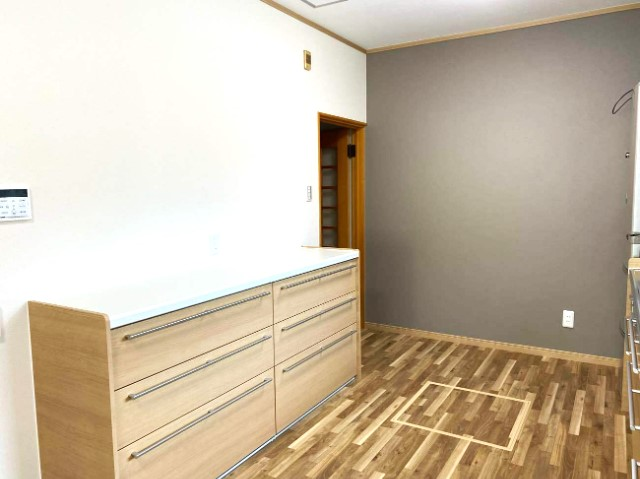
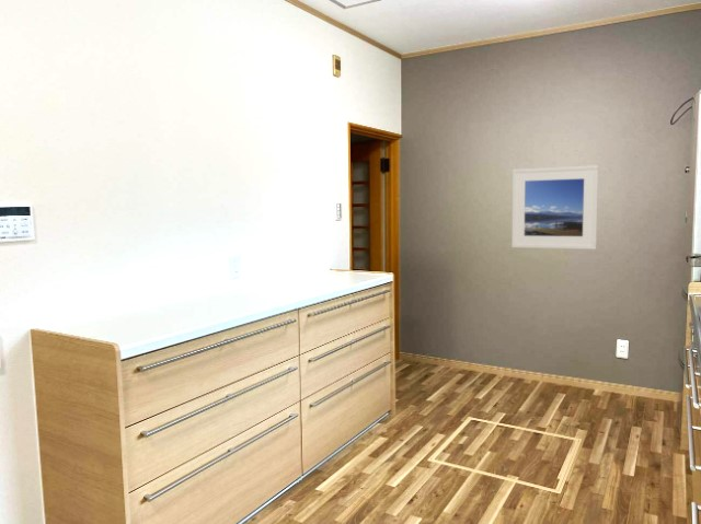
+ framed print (553, 208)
